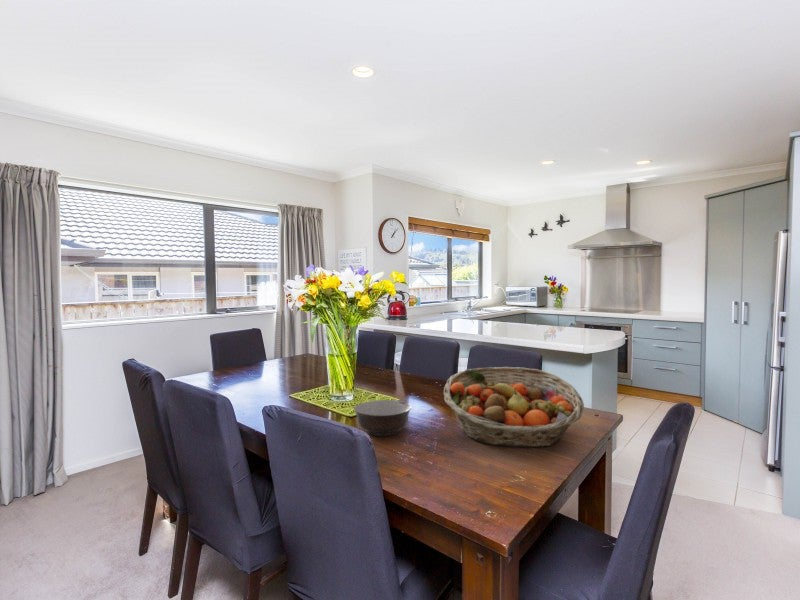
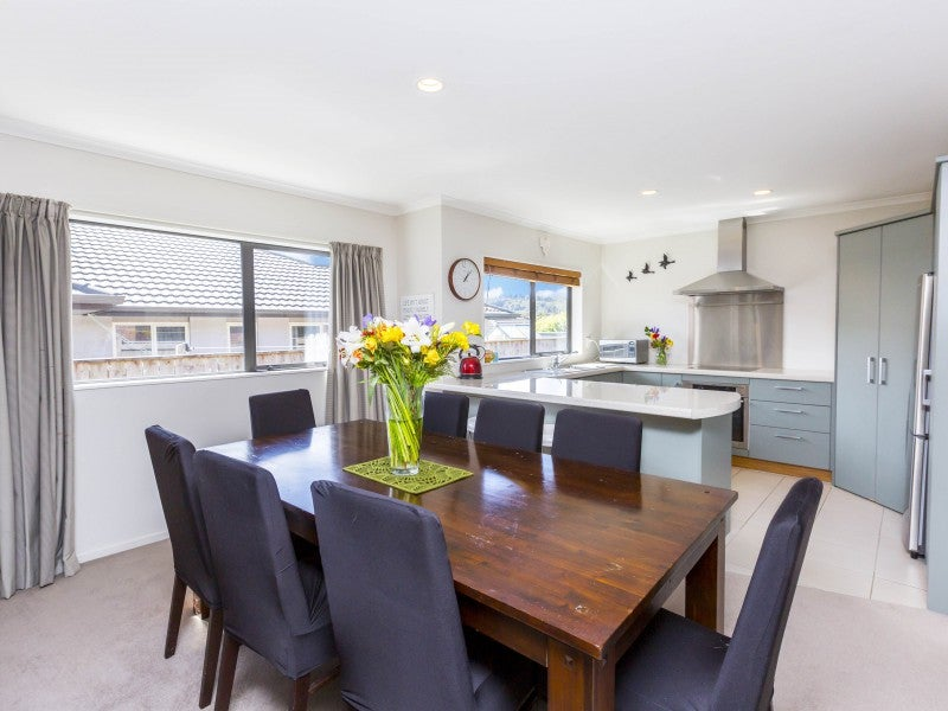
- fruit basket (510, 404)
- bowl (382, 418)
